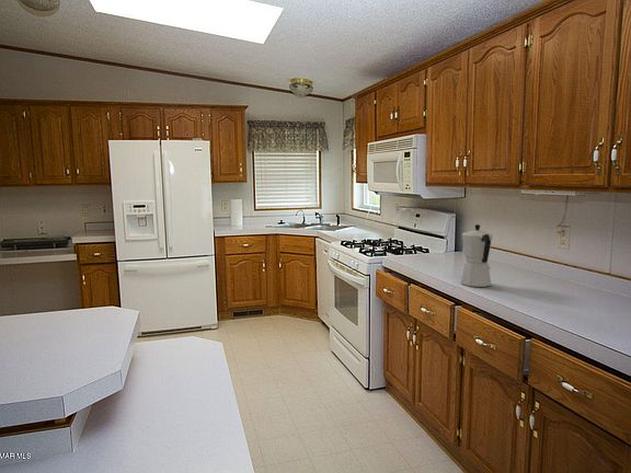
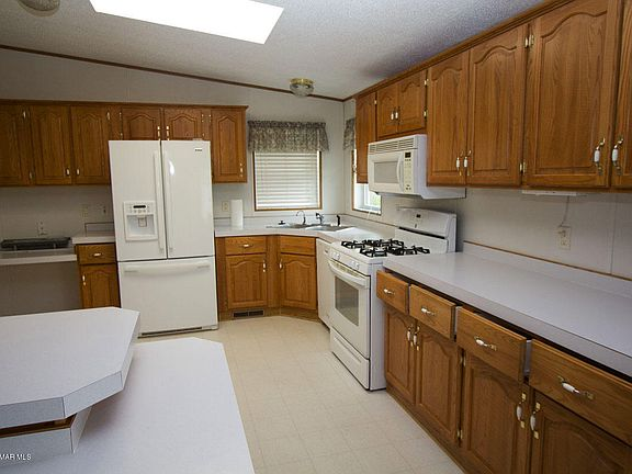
- moka pot (478, 254)
